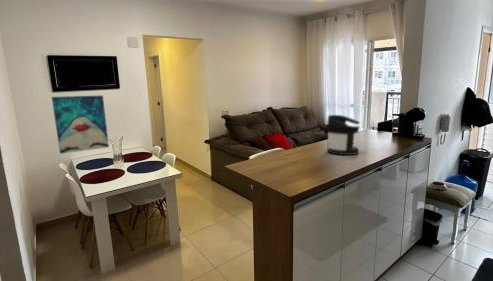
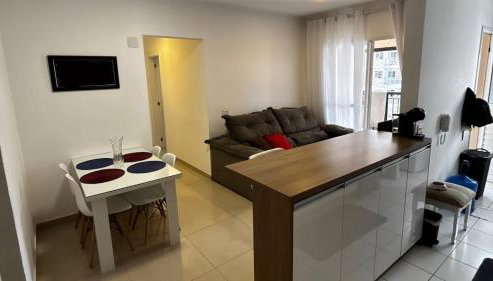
- wall art (82, 123)
- coffee maker (344, 133)
